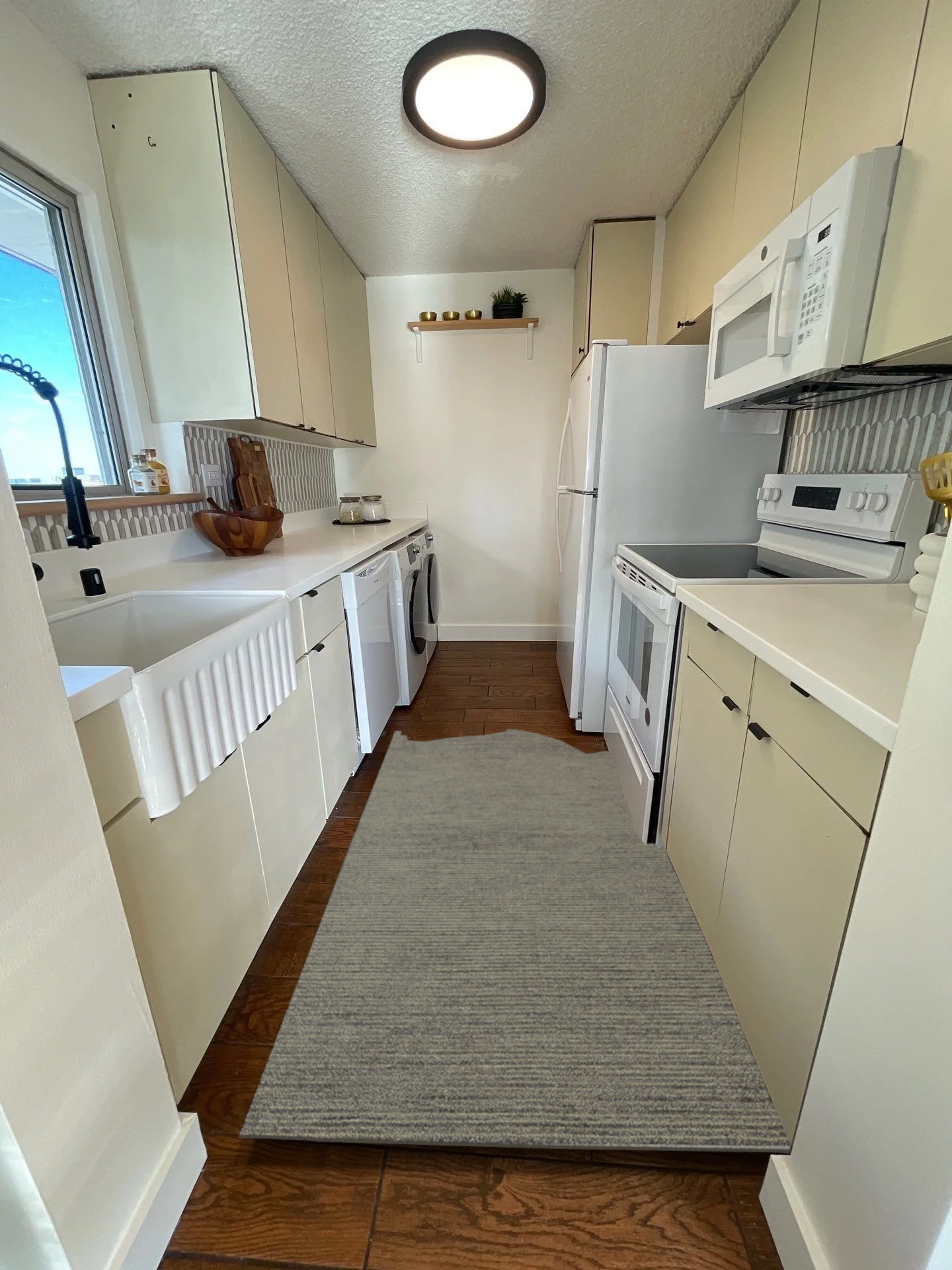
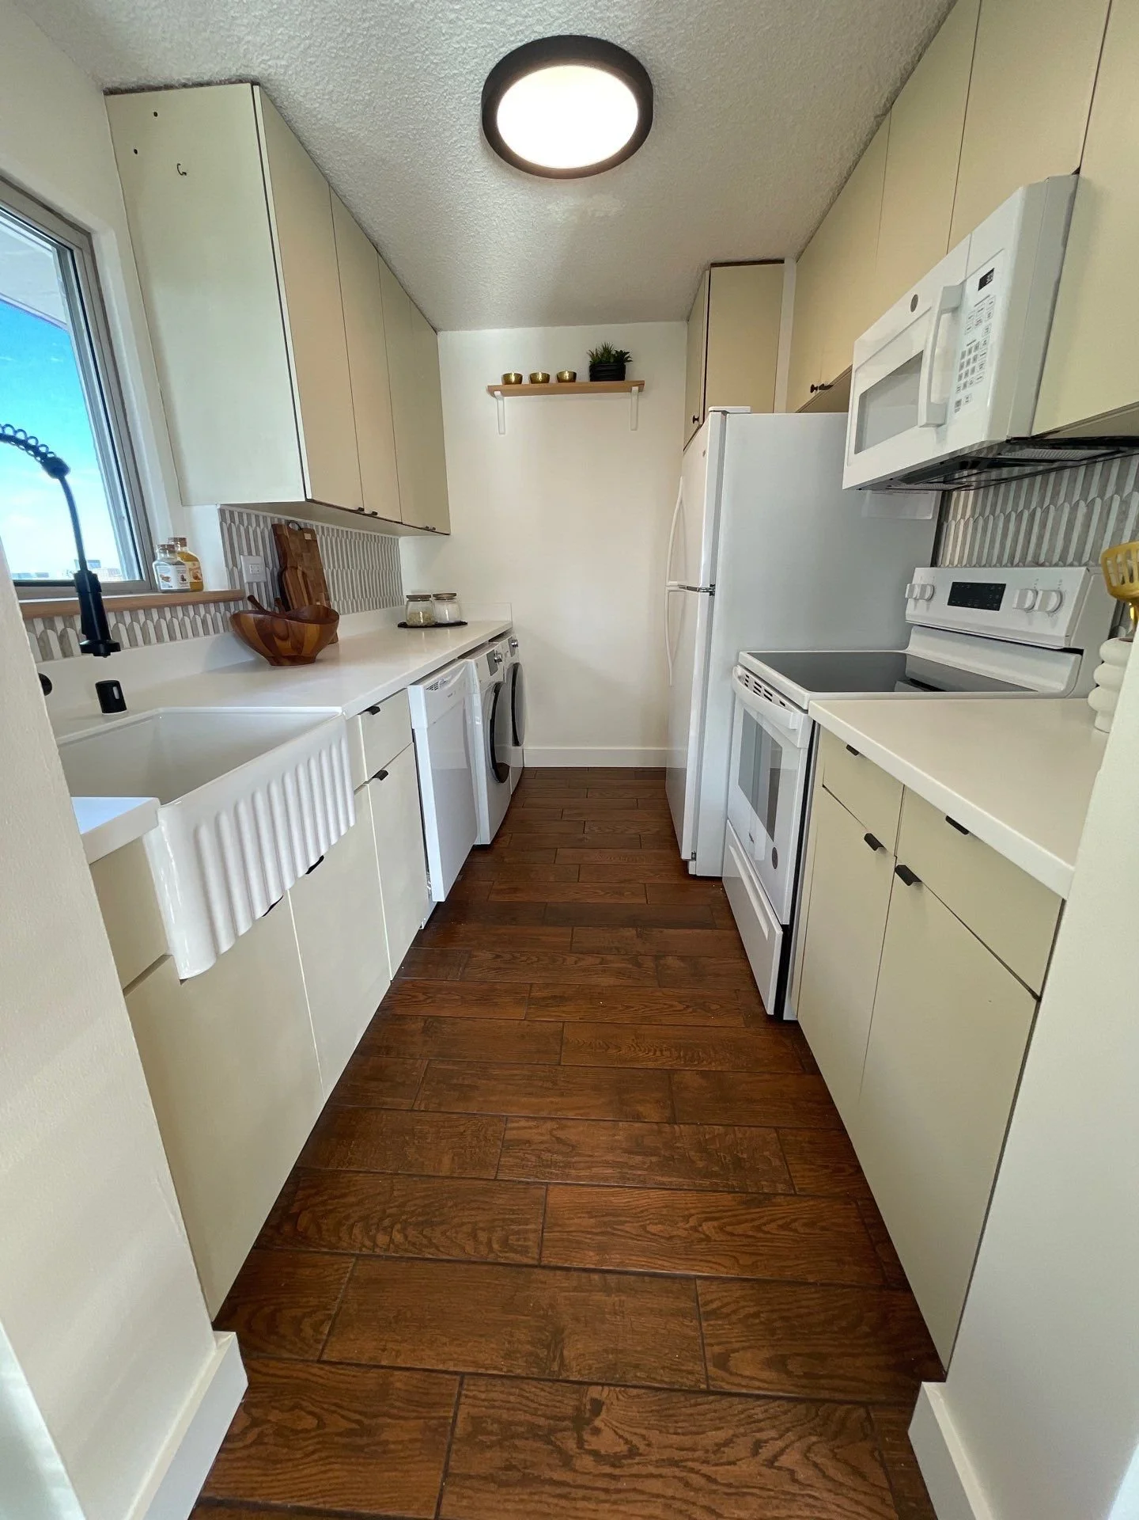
- rug (519, 827)
